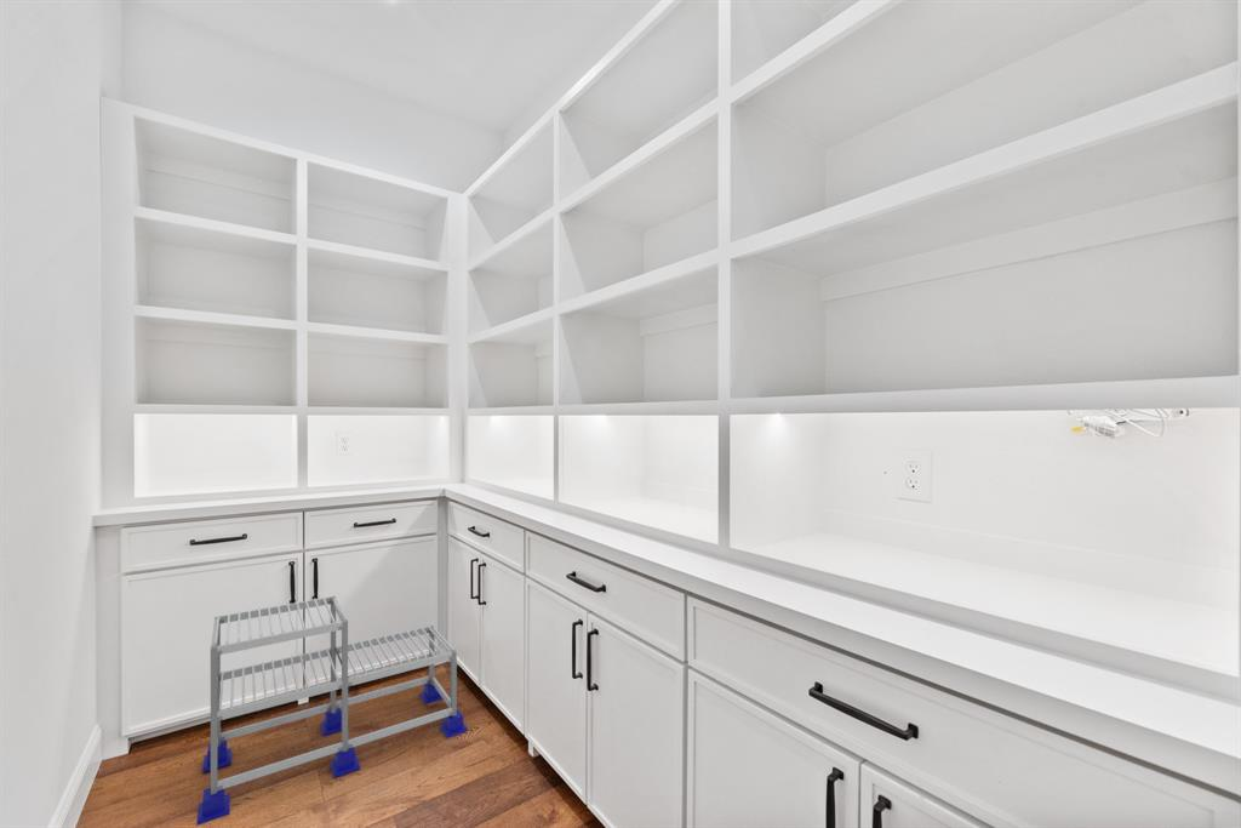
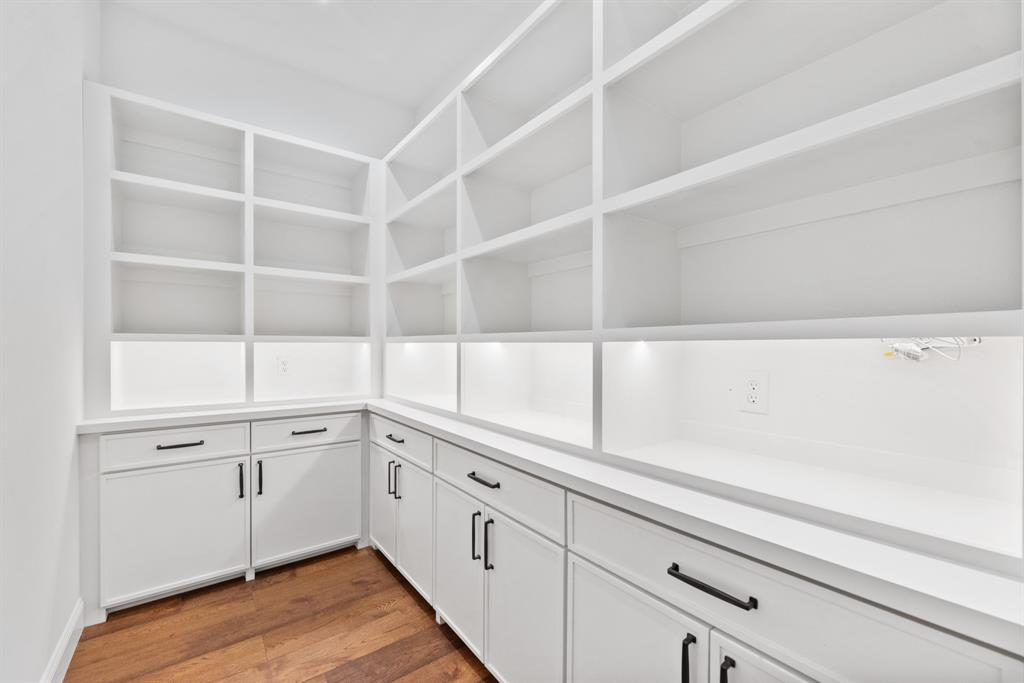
- step stool (342, 675)
